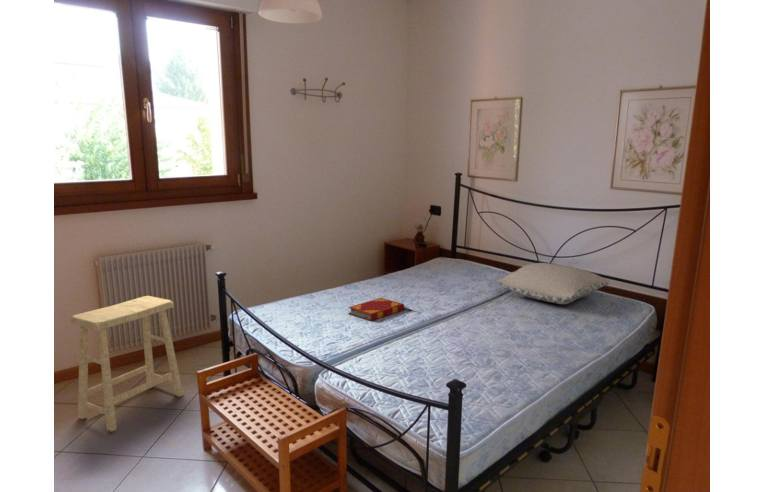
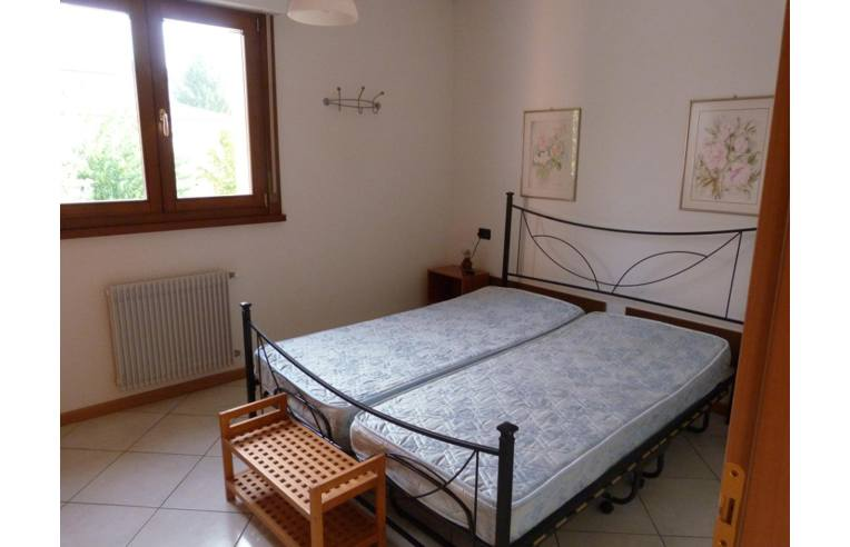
- hardback book (376, 308)
- stool (135, 369)
- pillow (553, 281)
